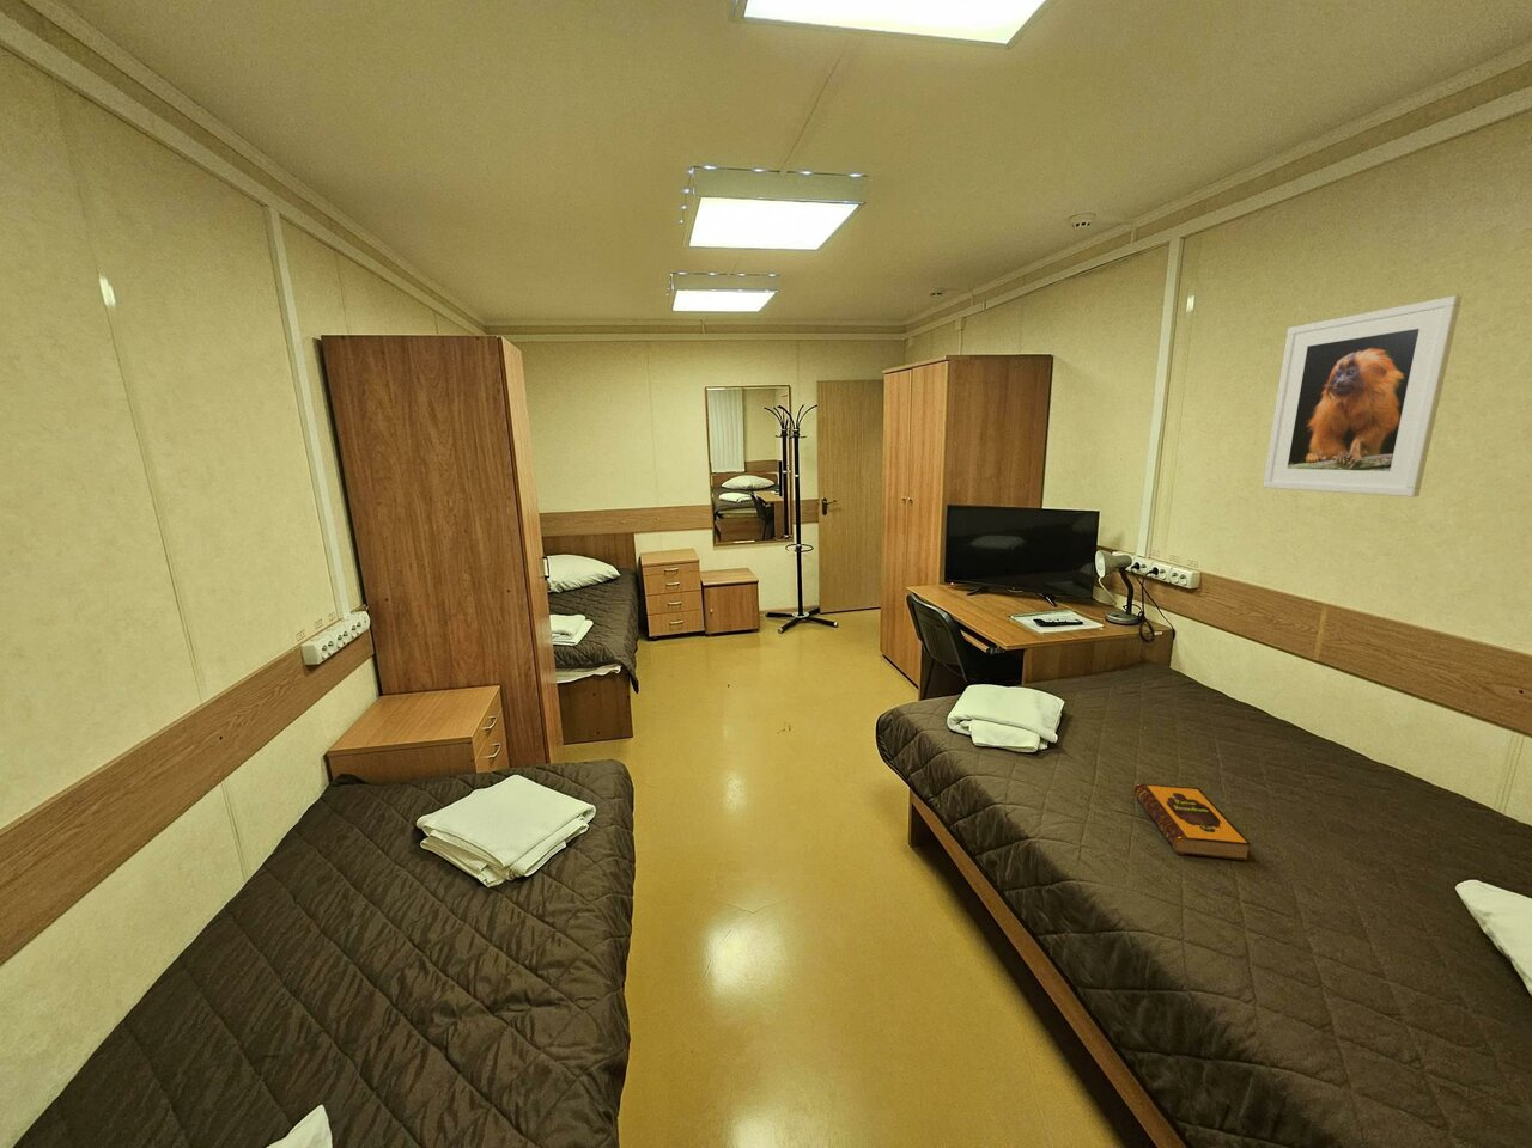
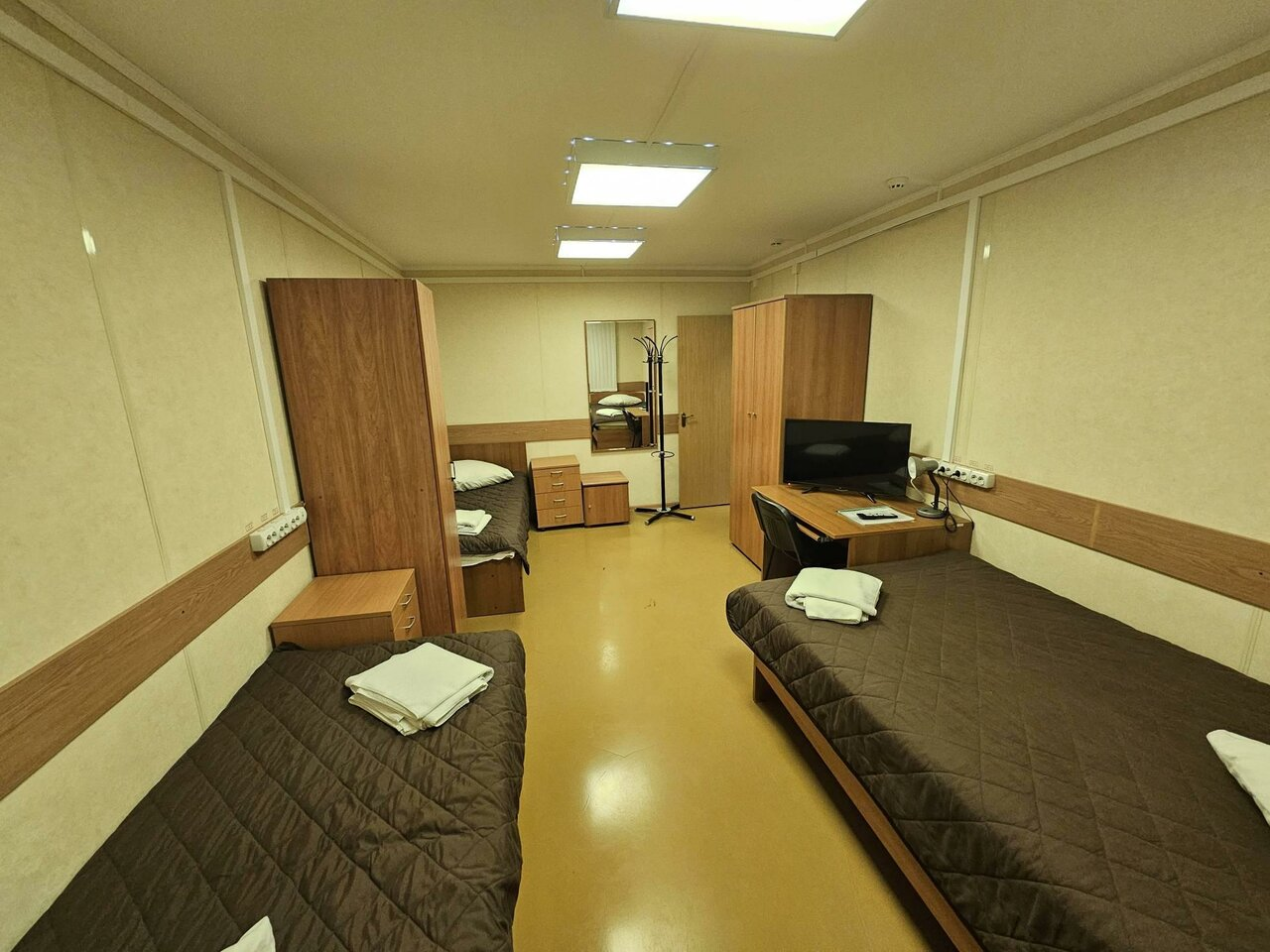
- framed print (1347, 405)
- hardback book (1186, 818)
